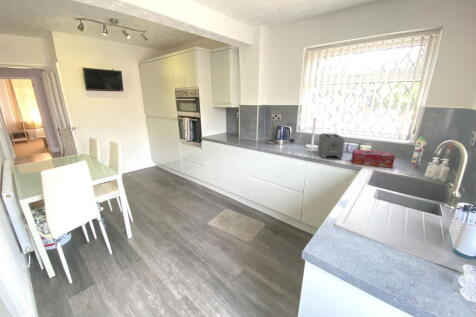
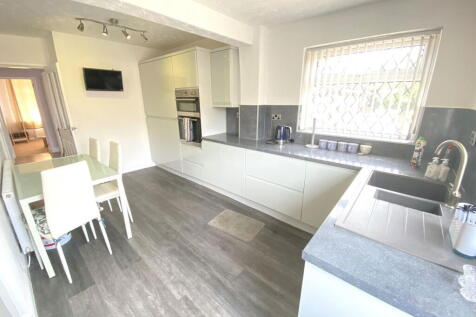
- tissue box (371, 158)
- toaster (330, 145)
